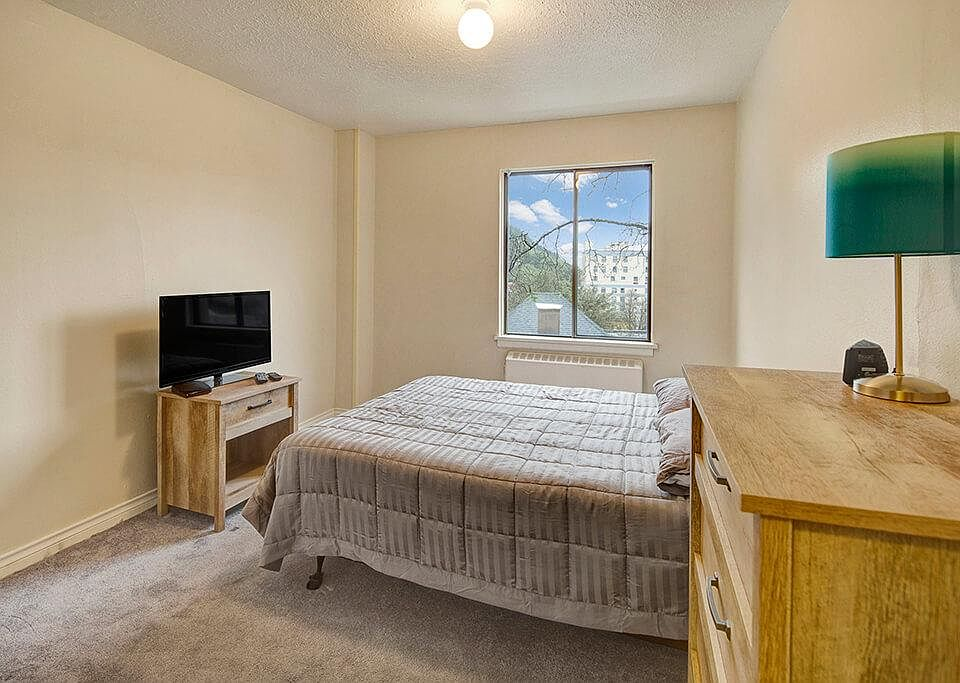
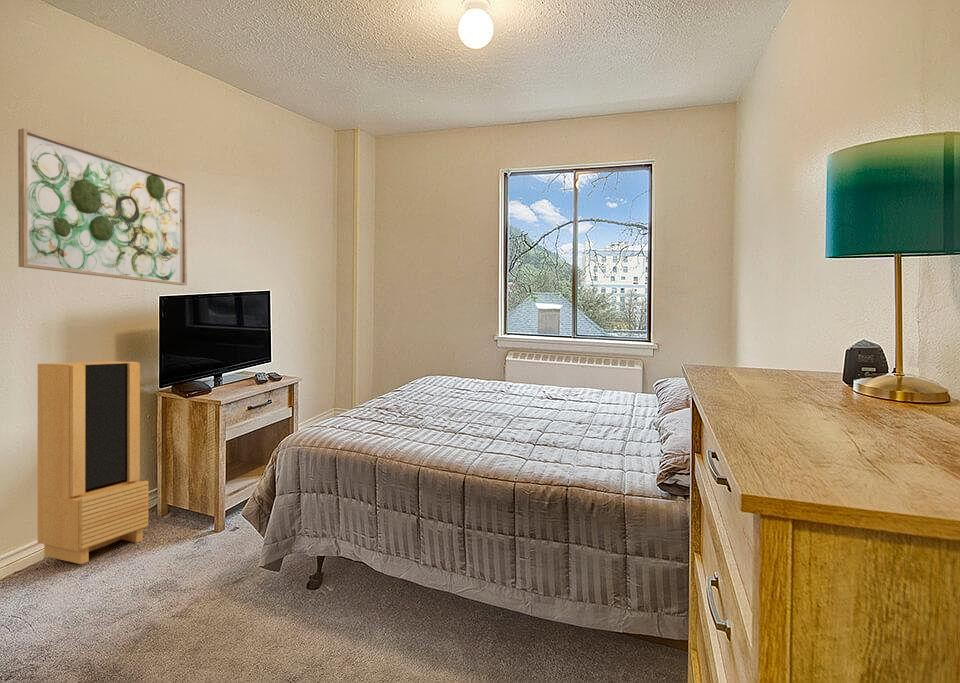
+ storage cabinet (95, 455)
+ wall art (116, 218)
